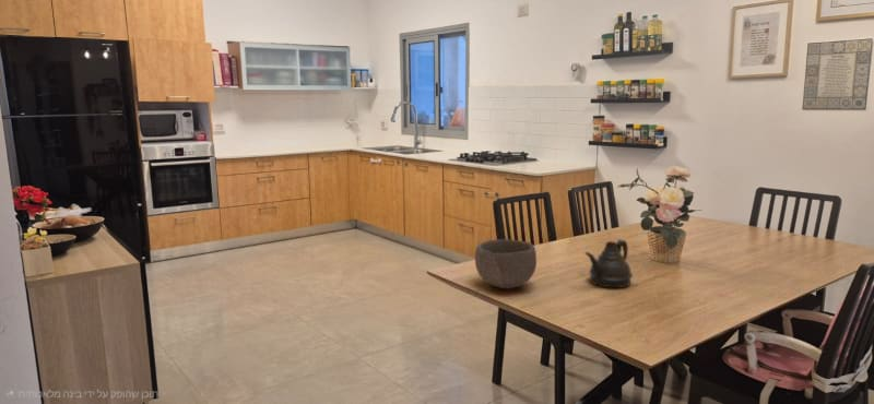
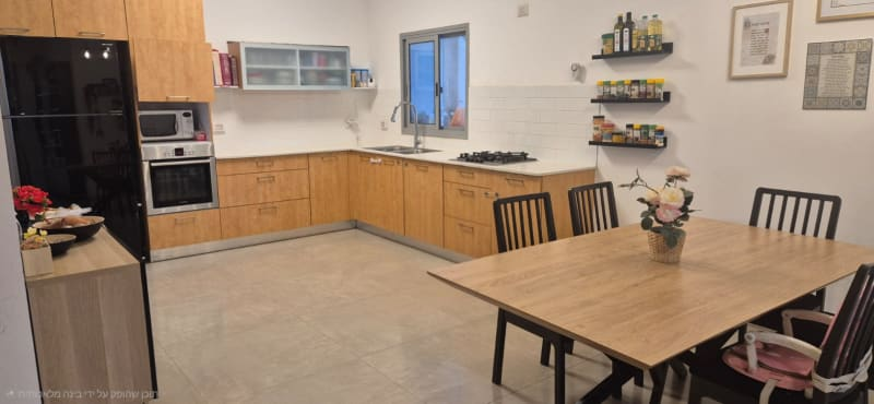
- teapot (605, 263)
- bowl (505, 265)
